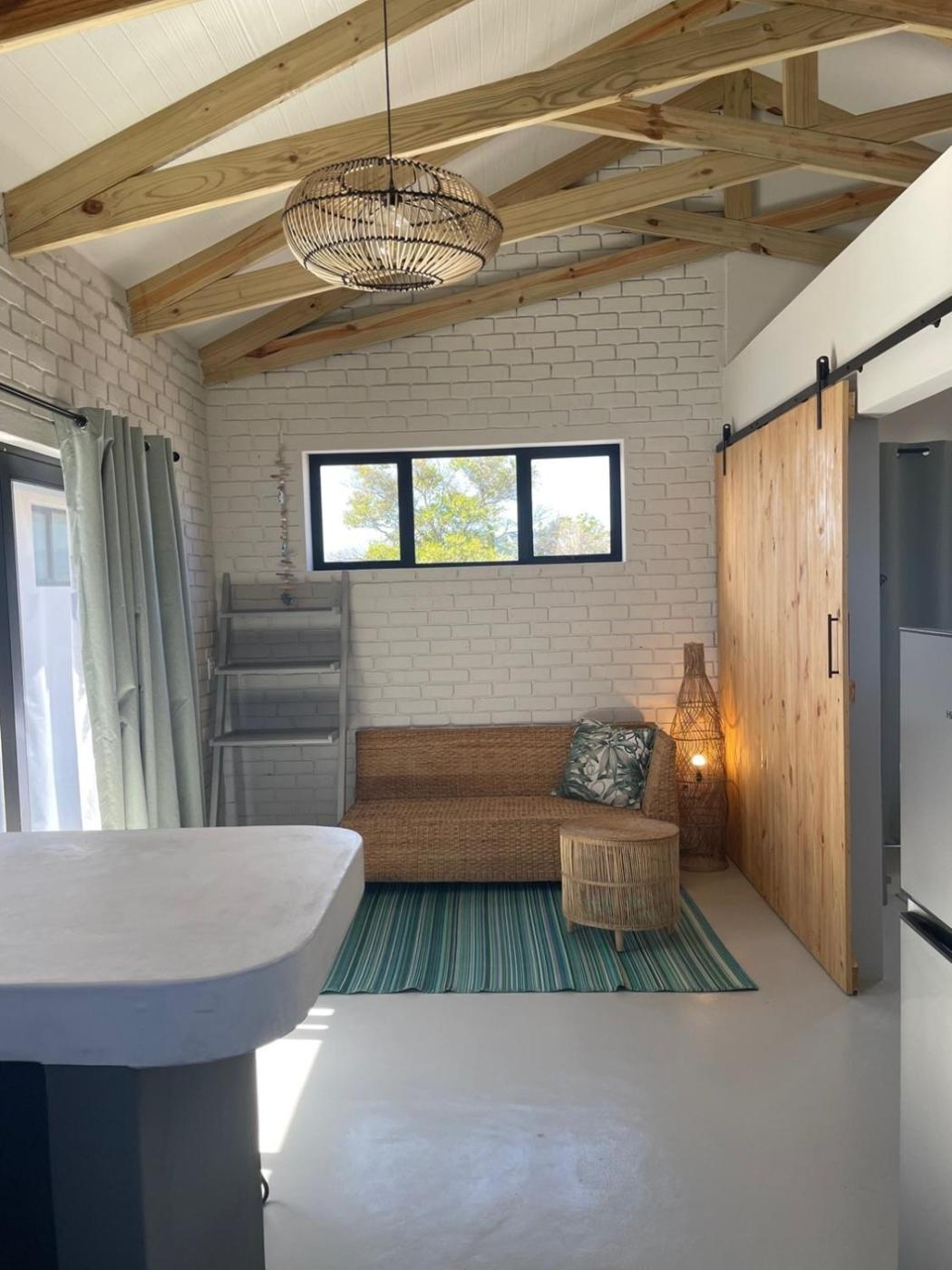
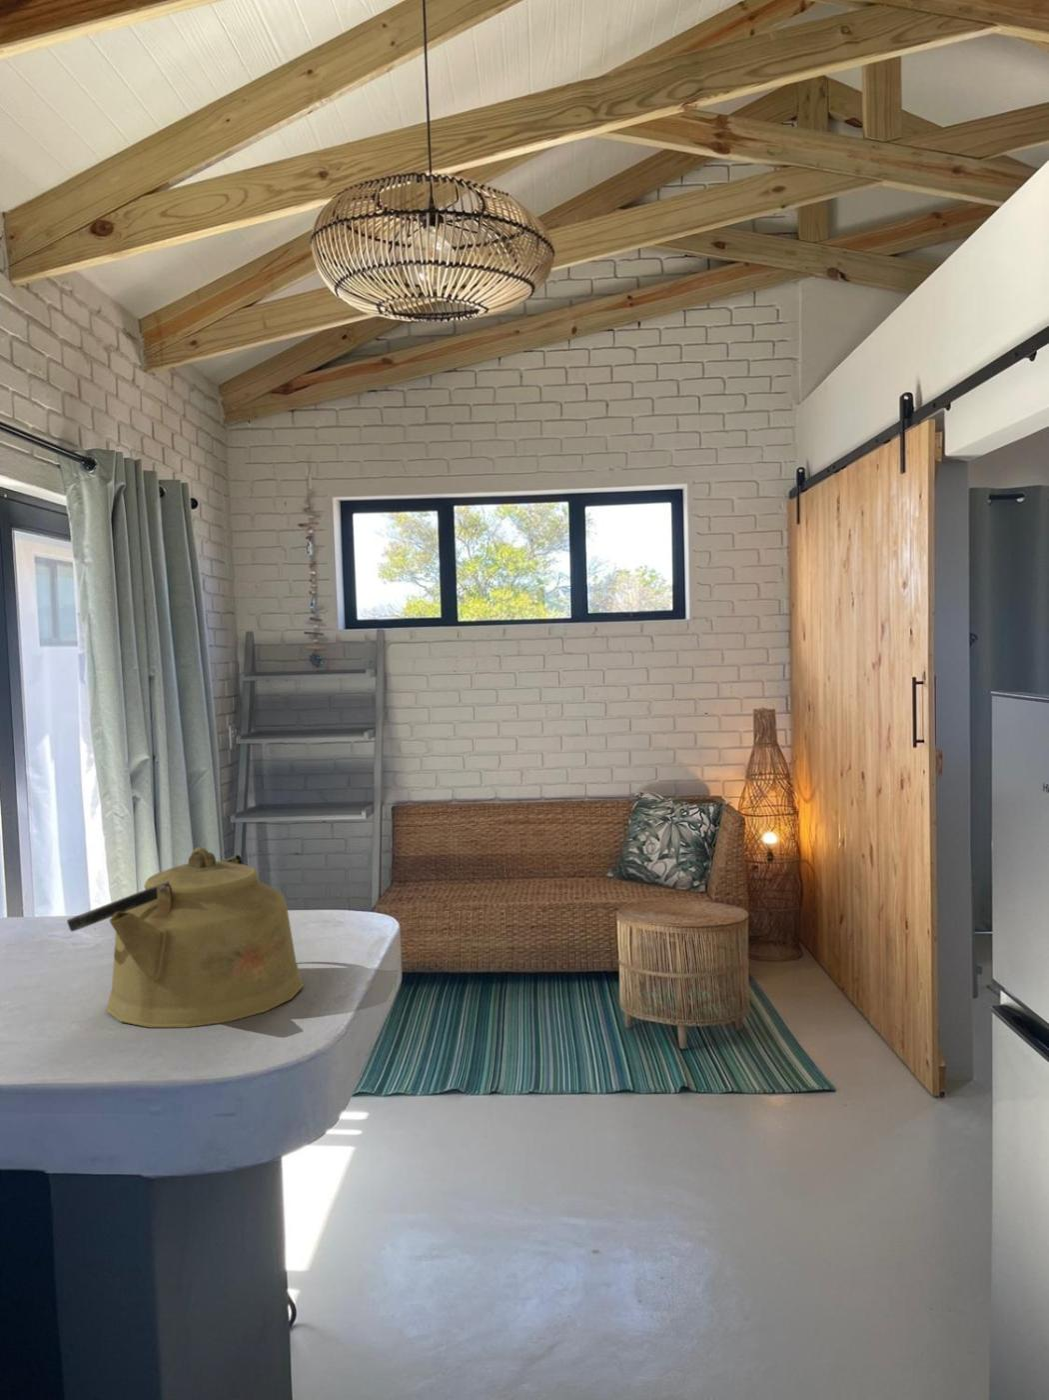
+ kettle (188, 925)
